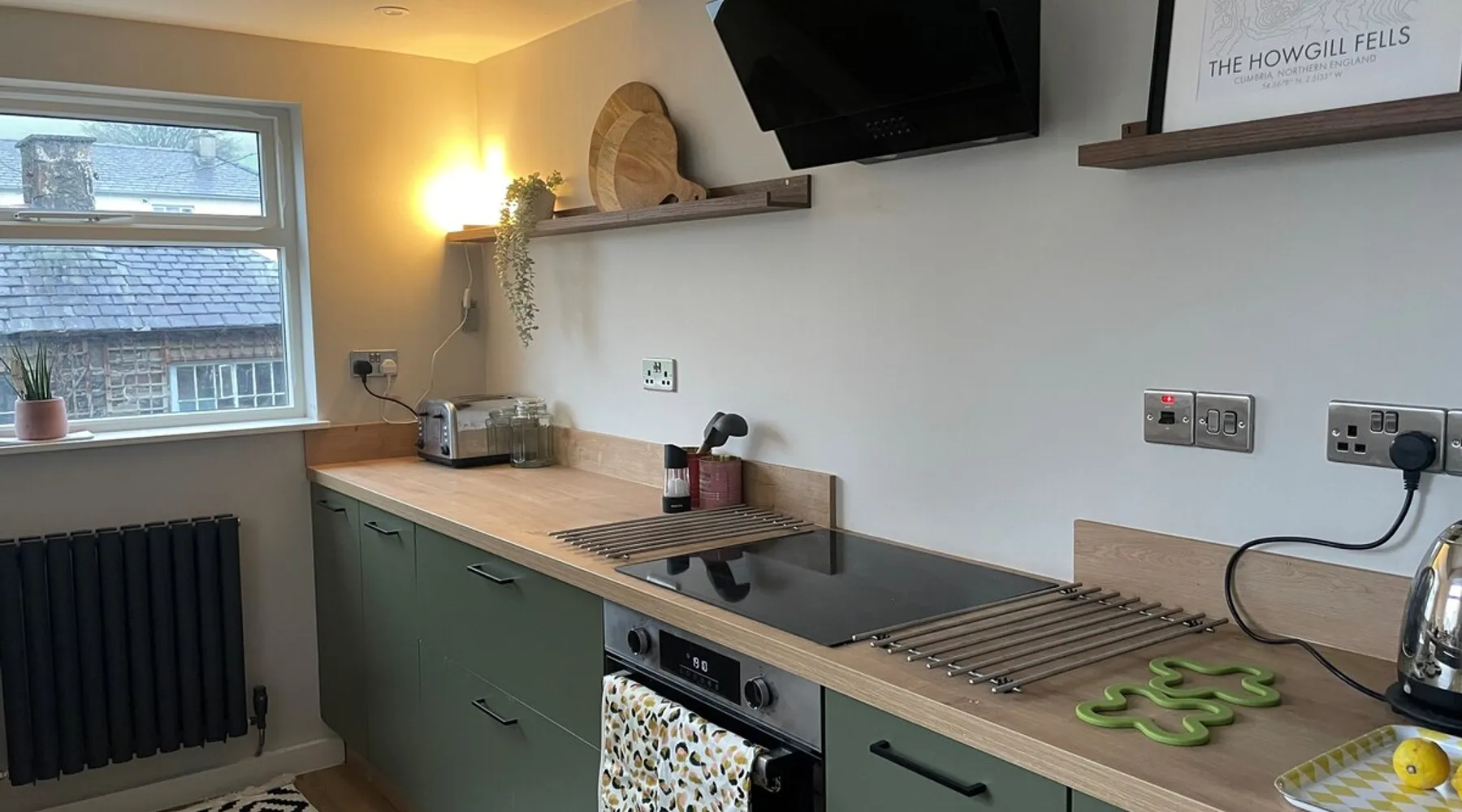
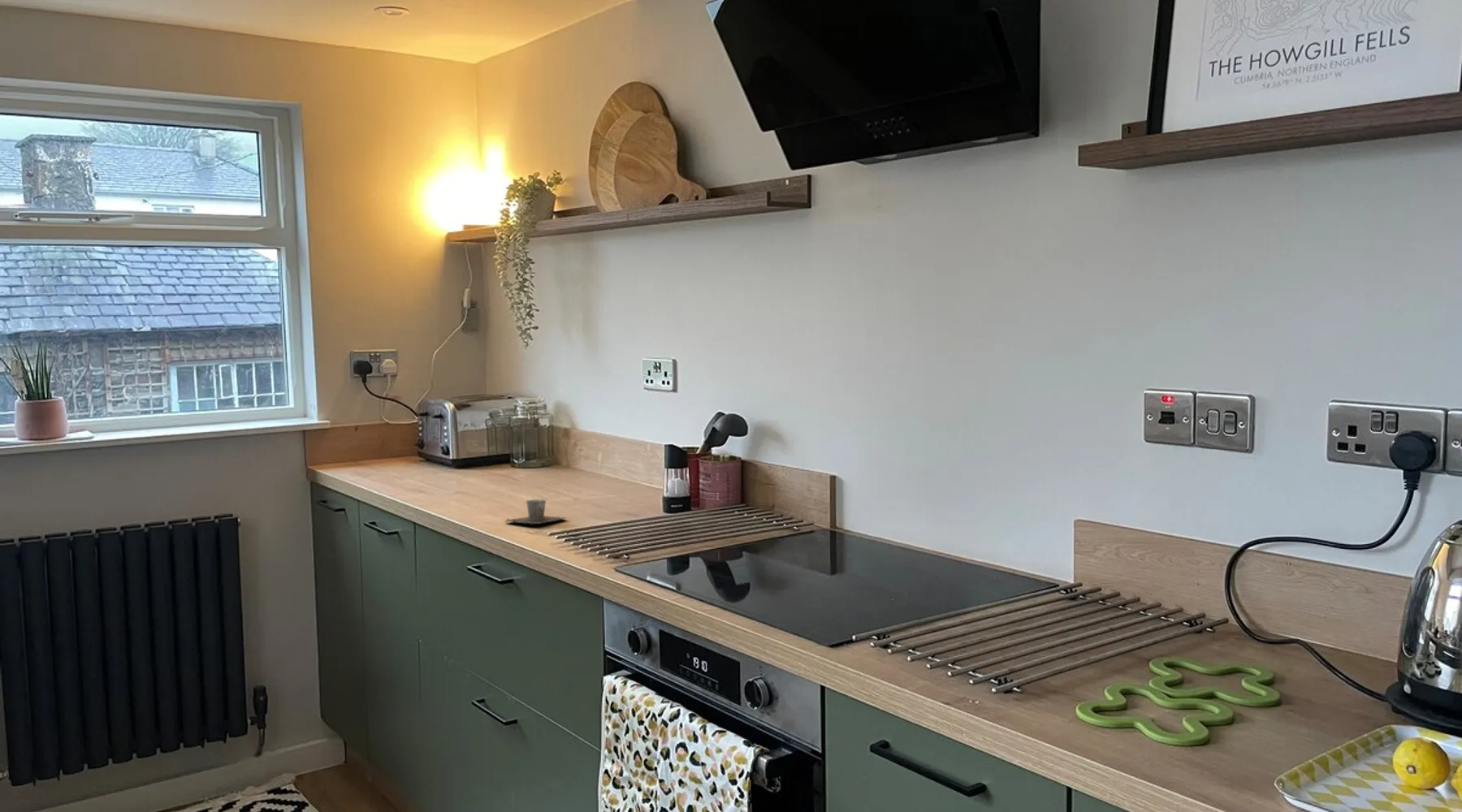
+ cup (536, 510)
